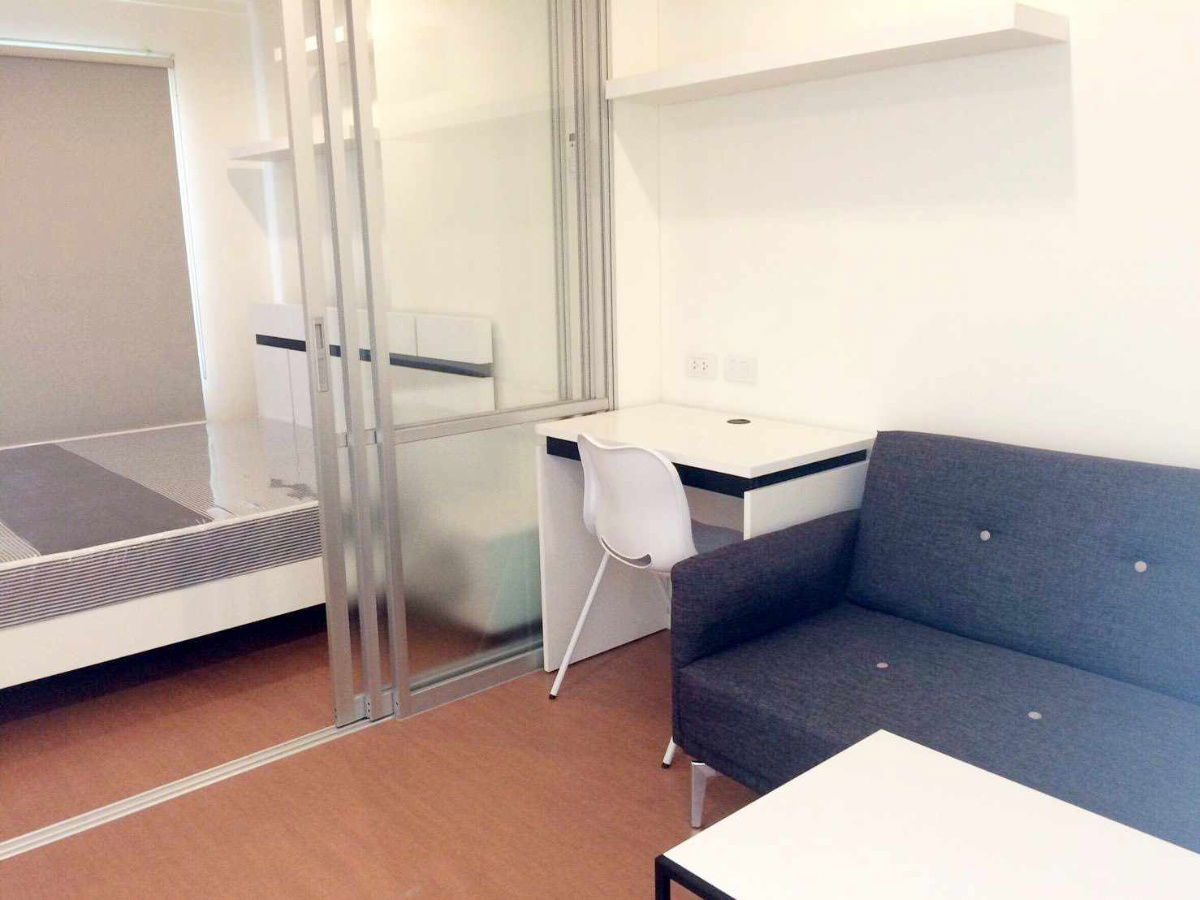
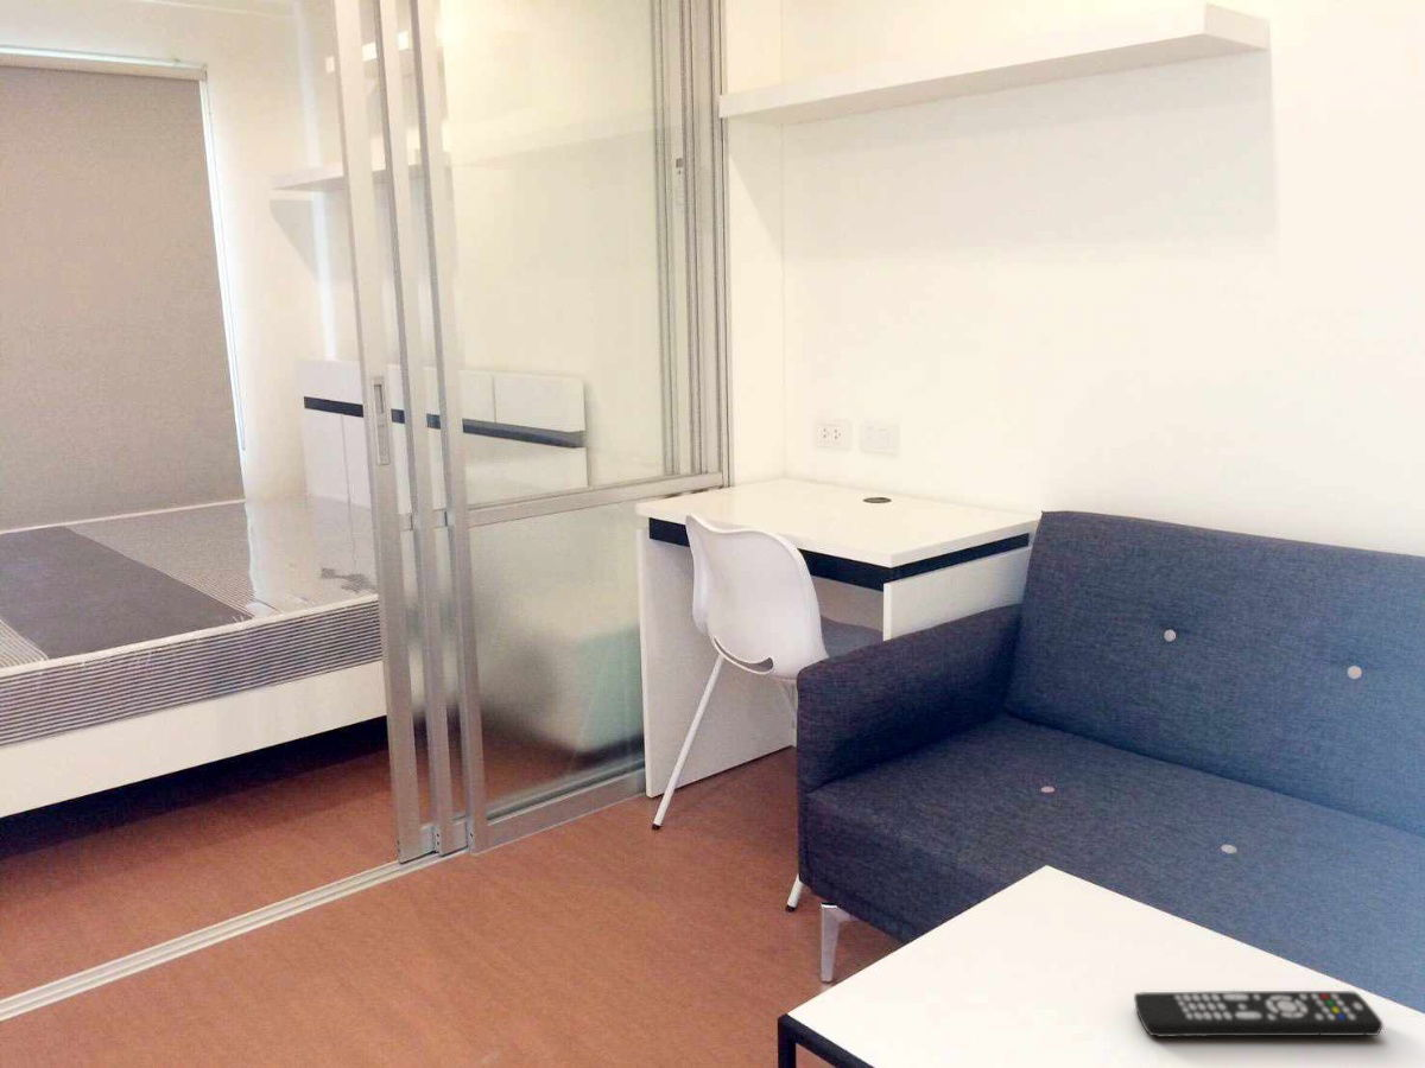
+ remote control (1255, 1015)
